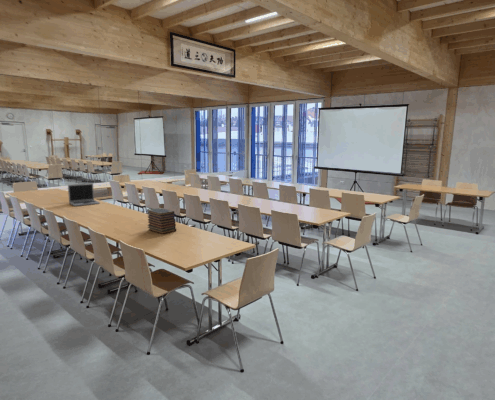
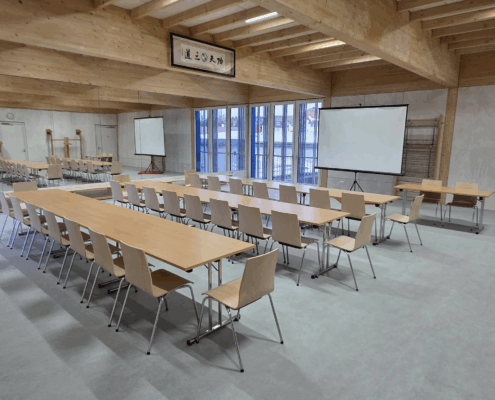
- book stack (161, 220)
- laptop (83, 194)
